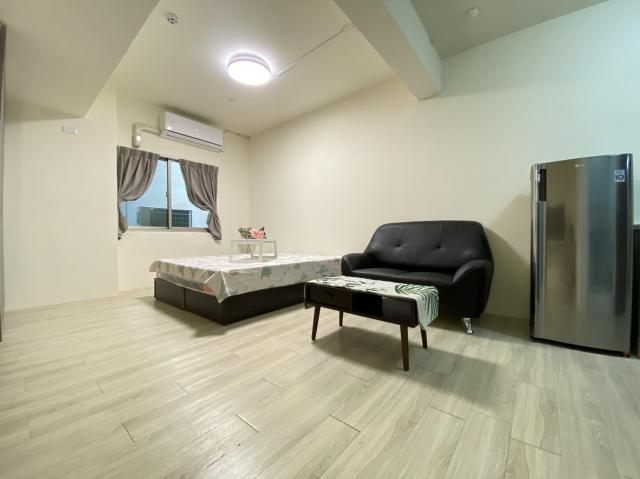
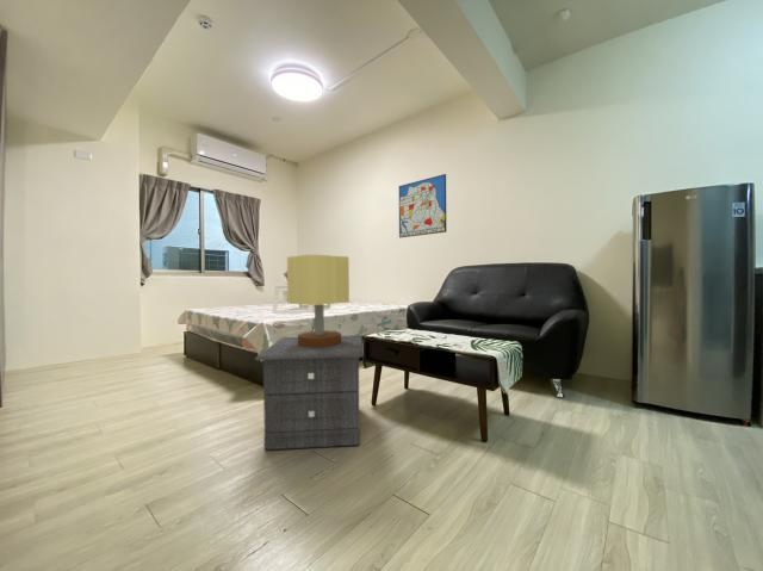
+ table lamp (318, 299)
+ wall art (421, 207)
+ nightstand (317, 386)
